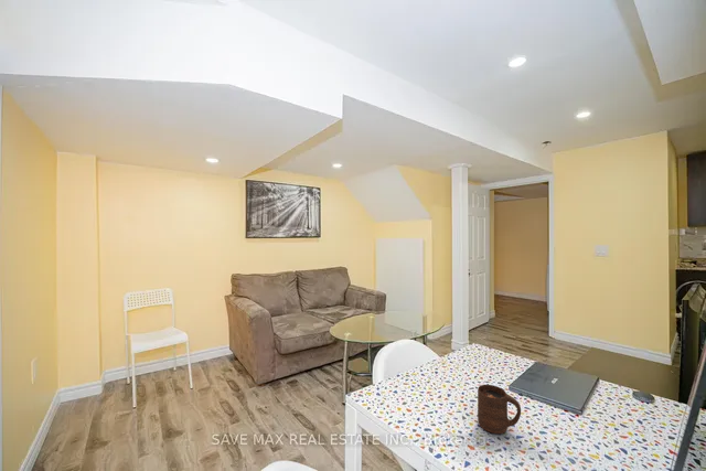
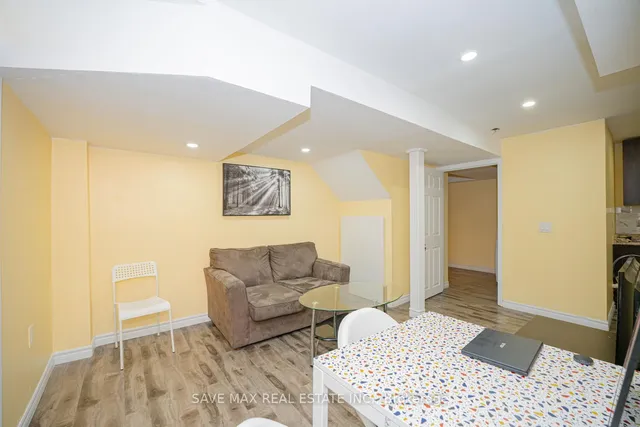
- cup (496, 408)
